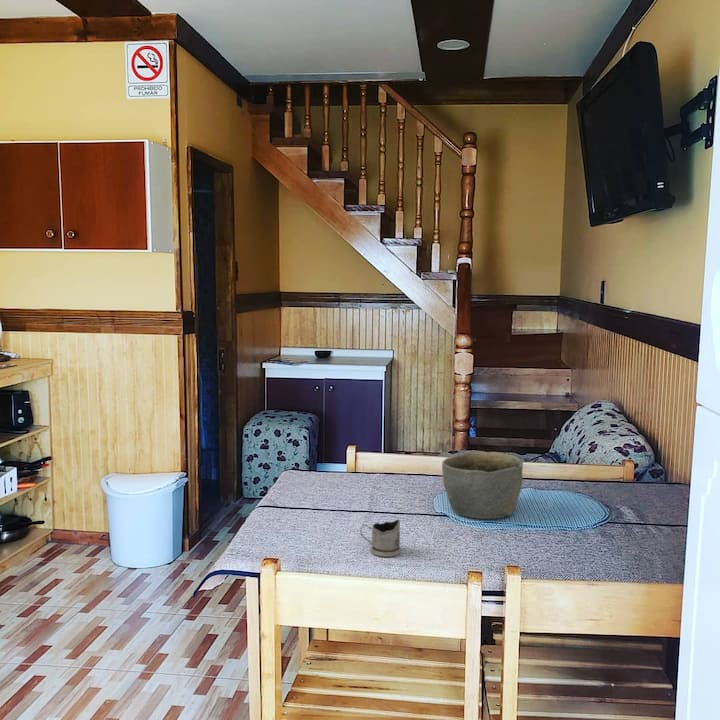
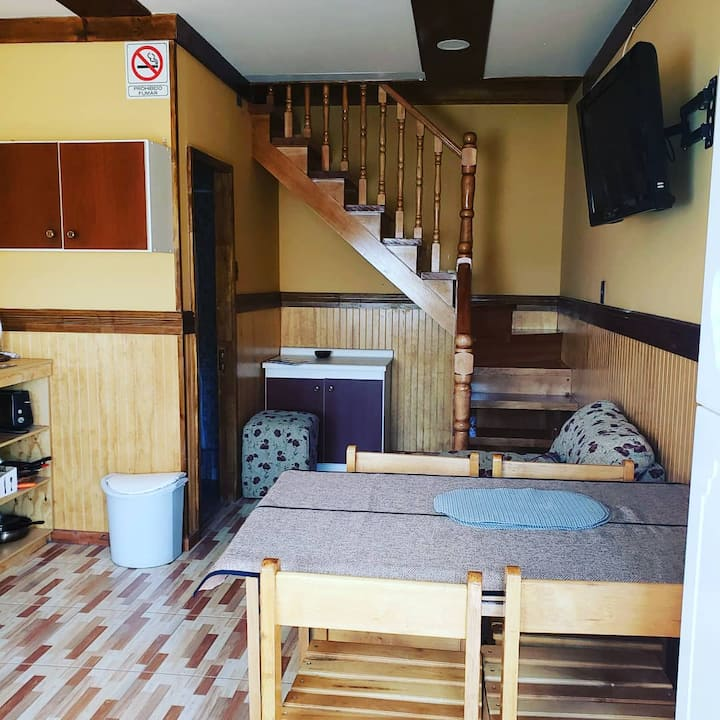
- bowl (482, 485)
- tea glass holder (380, 535)
